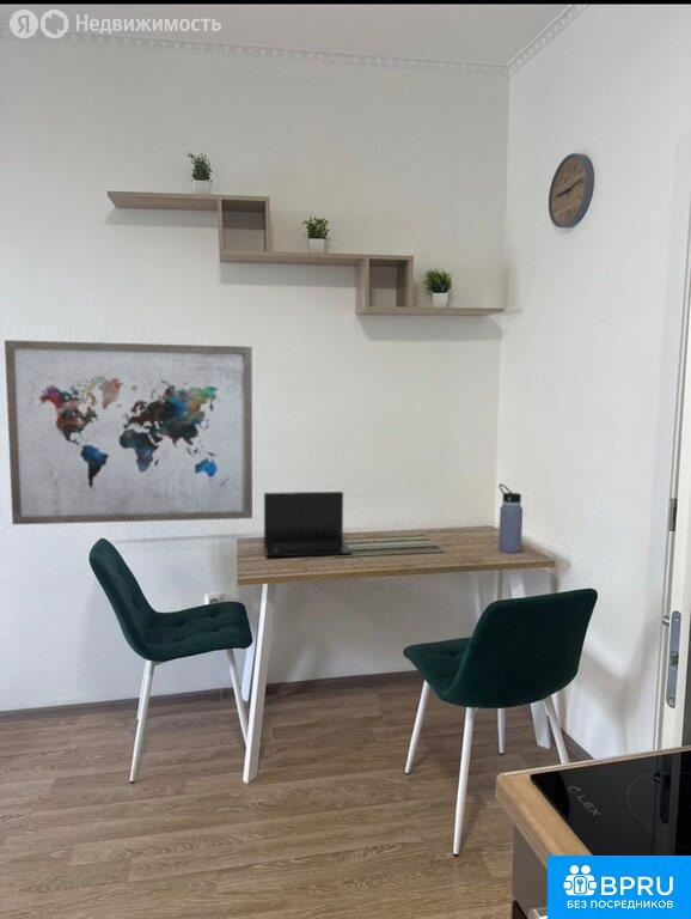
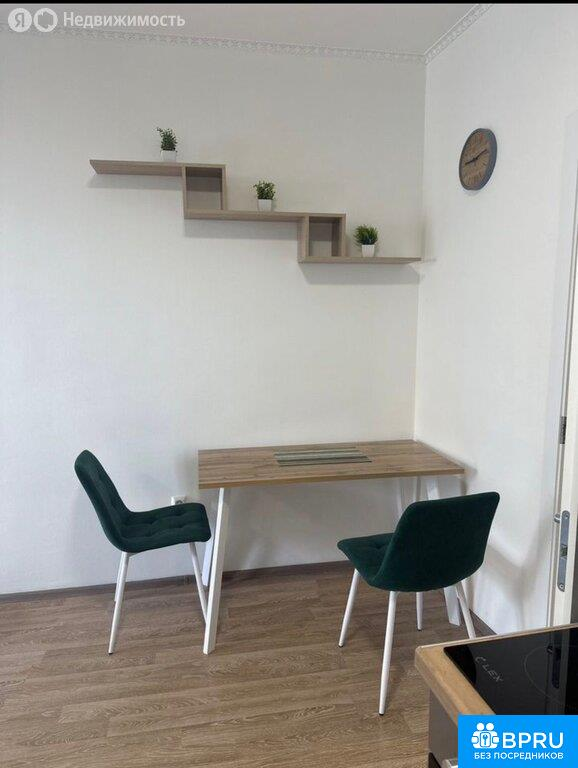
- wall art (134, 433)
- water bottle (509, 517)
- laptop (306, 523)
